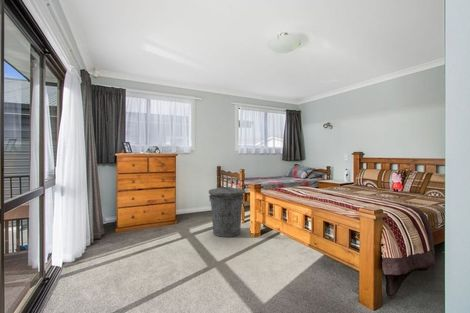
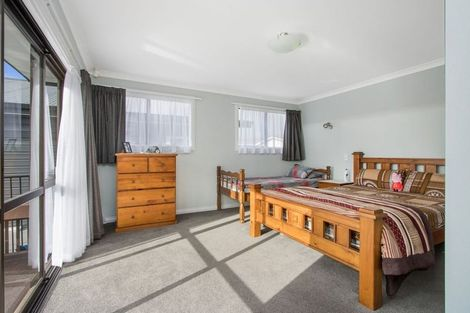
- trash can (226, 208)
